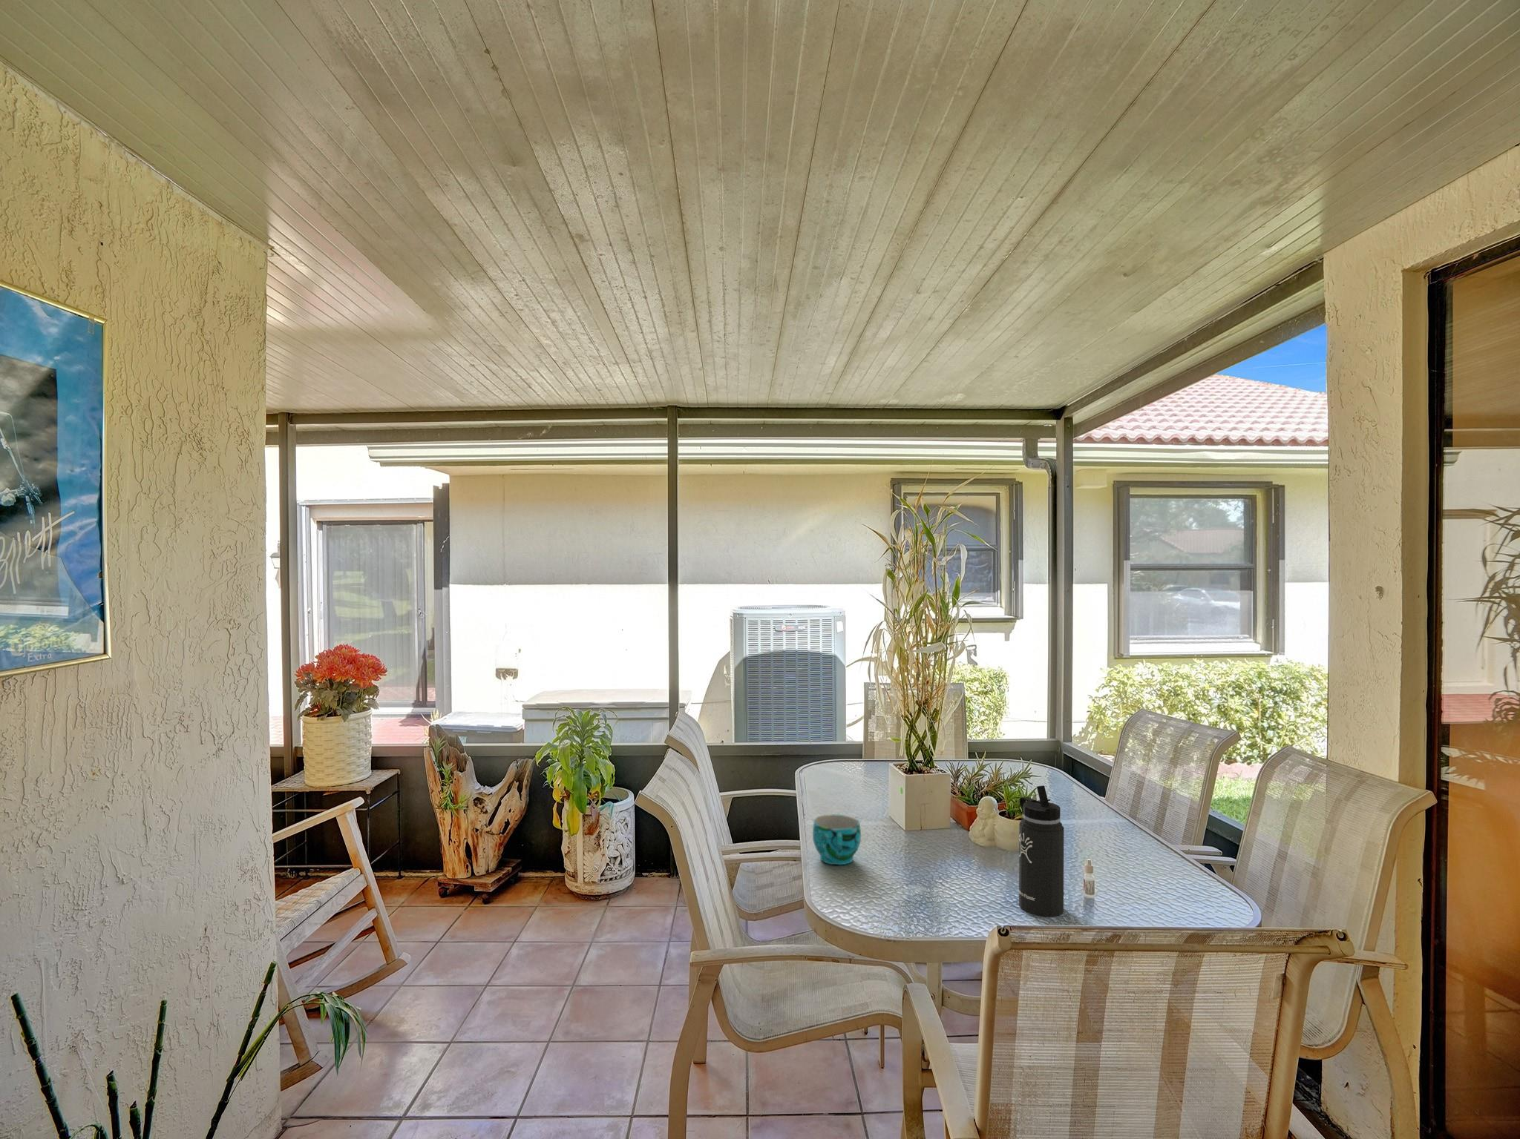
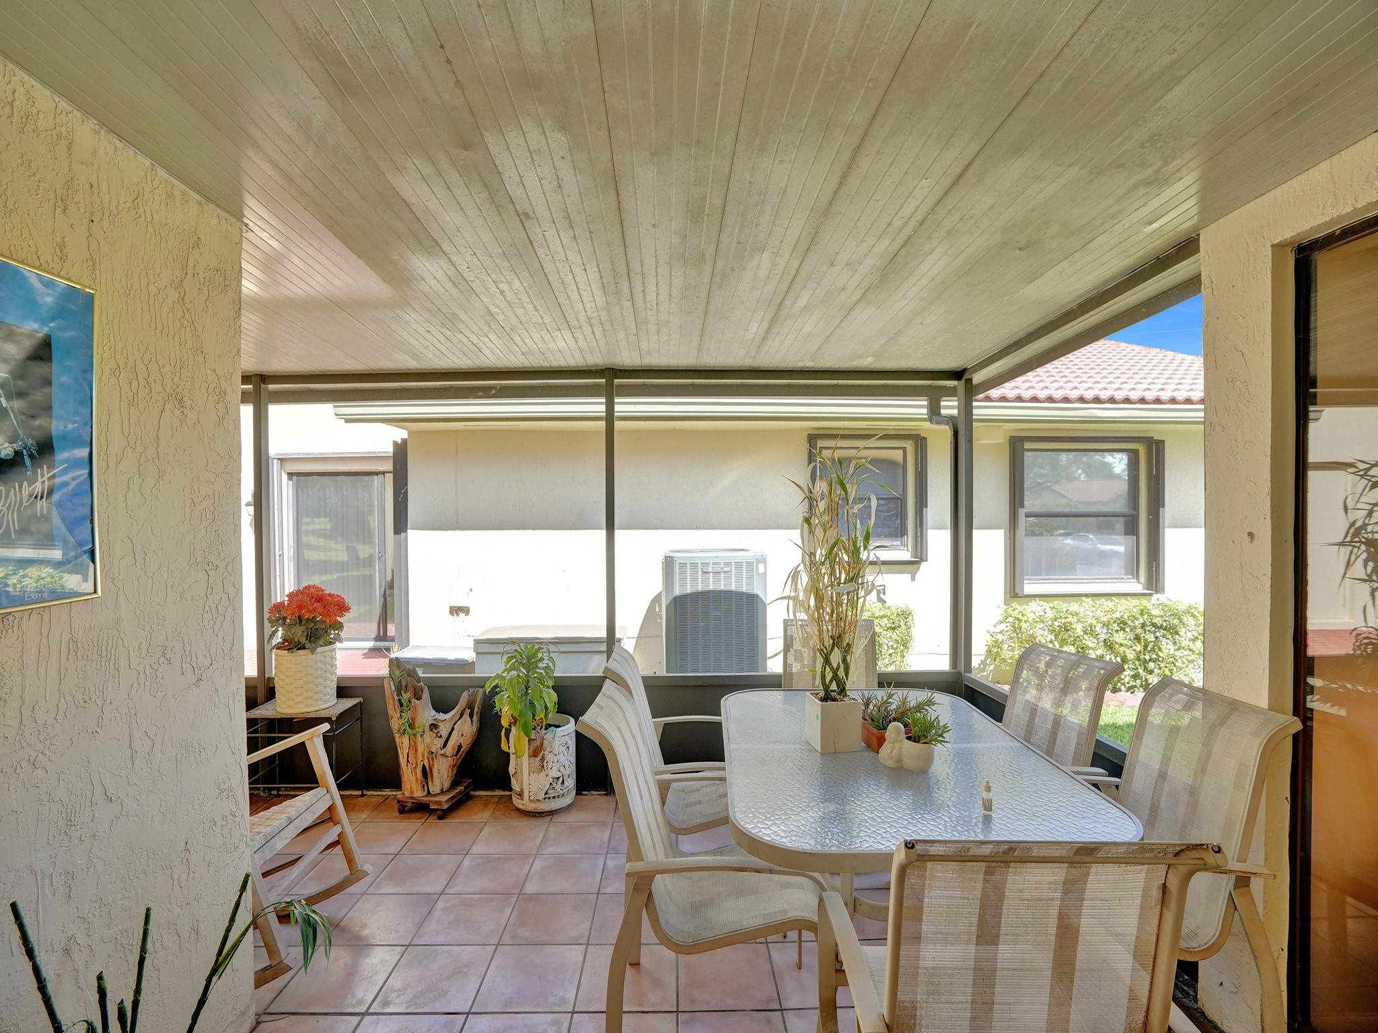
- thermos bottle (1038, 845)
- cup (838, 841)
